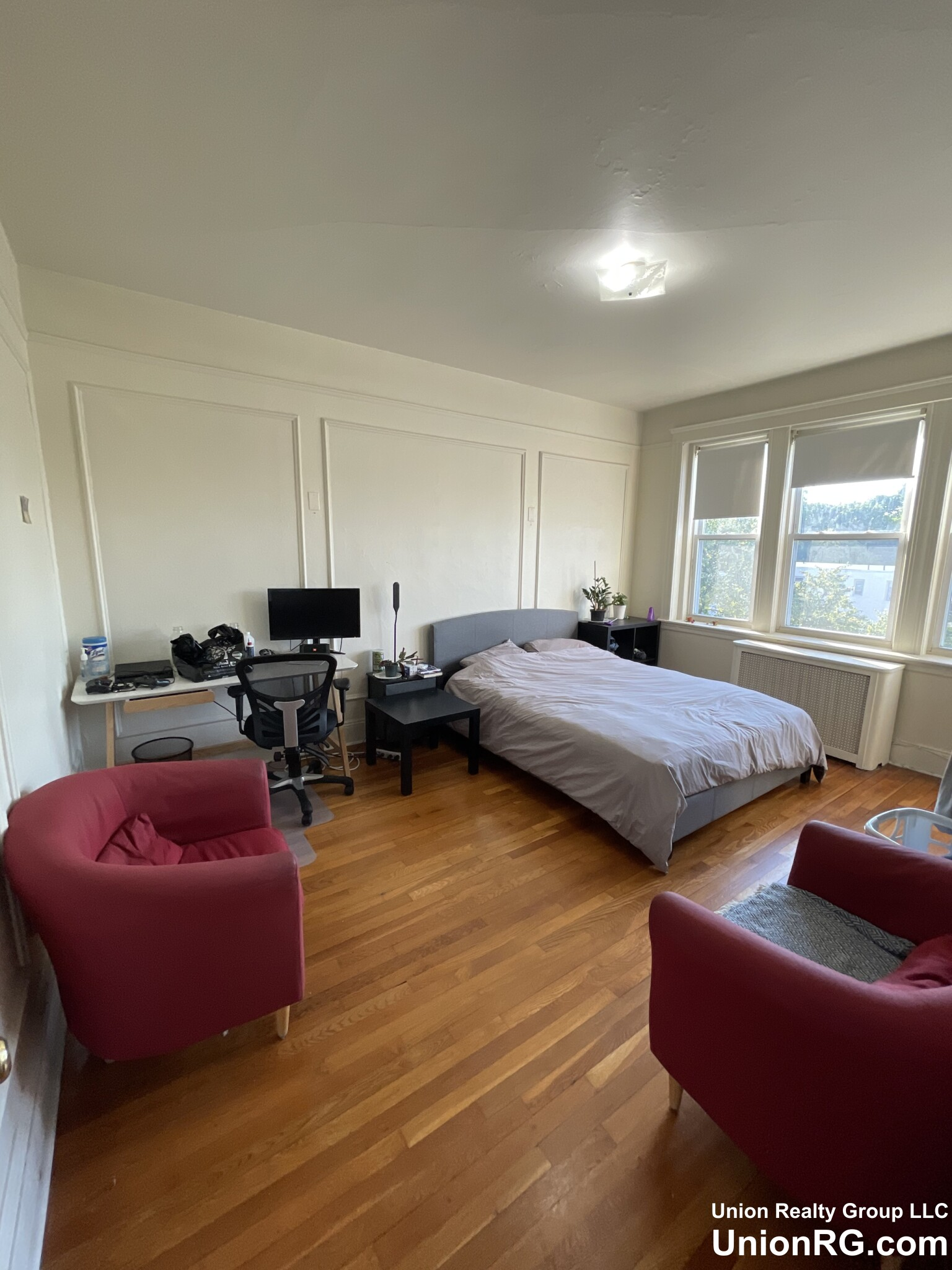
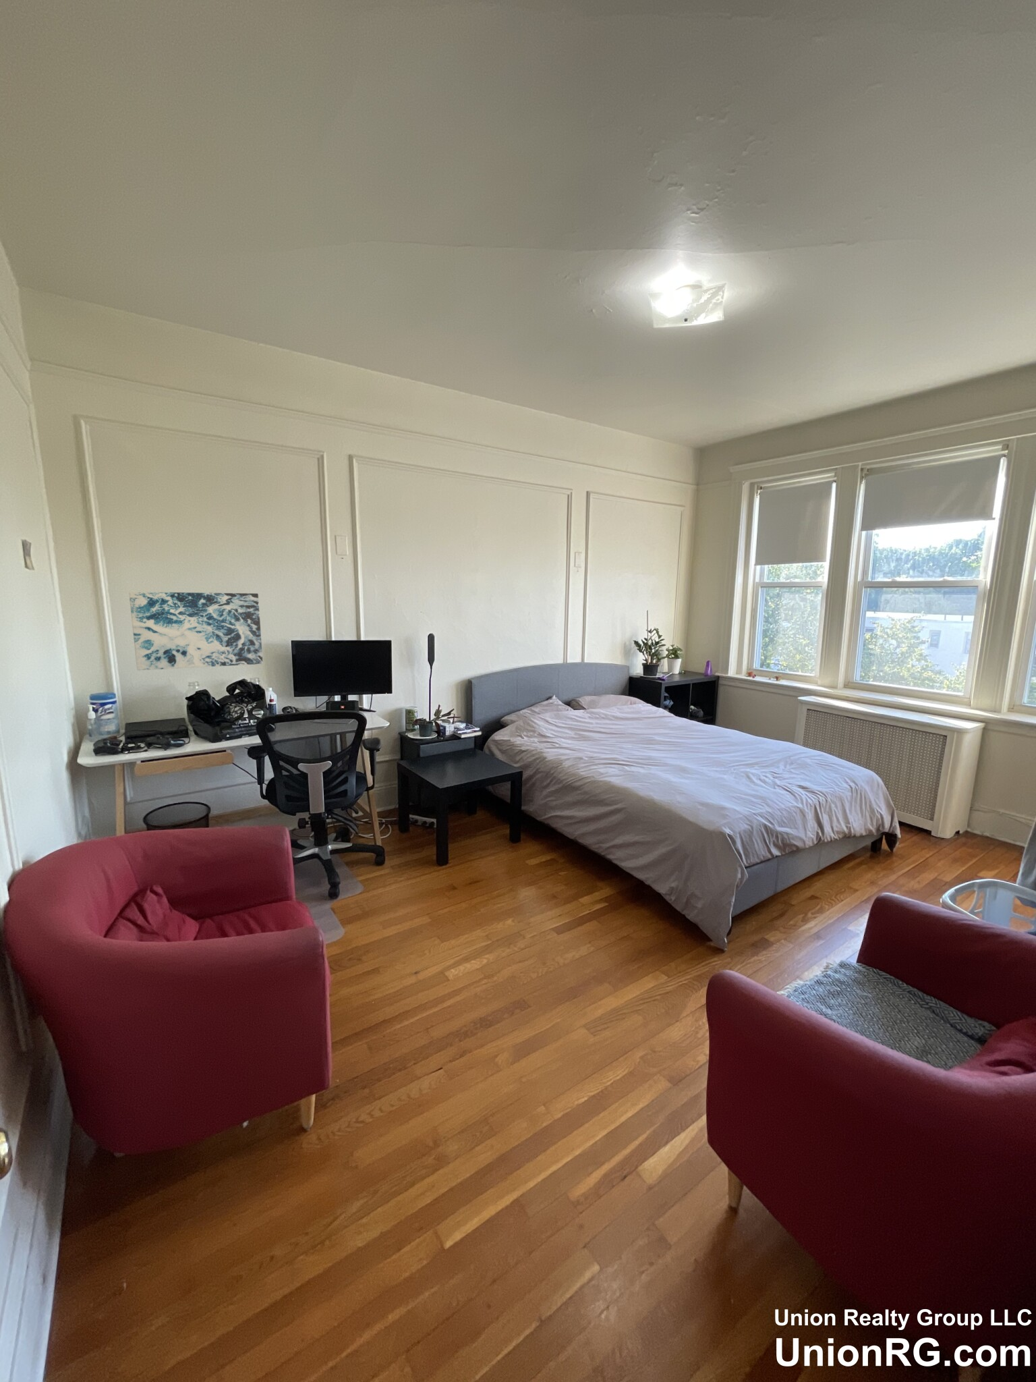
+ wall art (199, 630)
